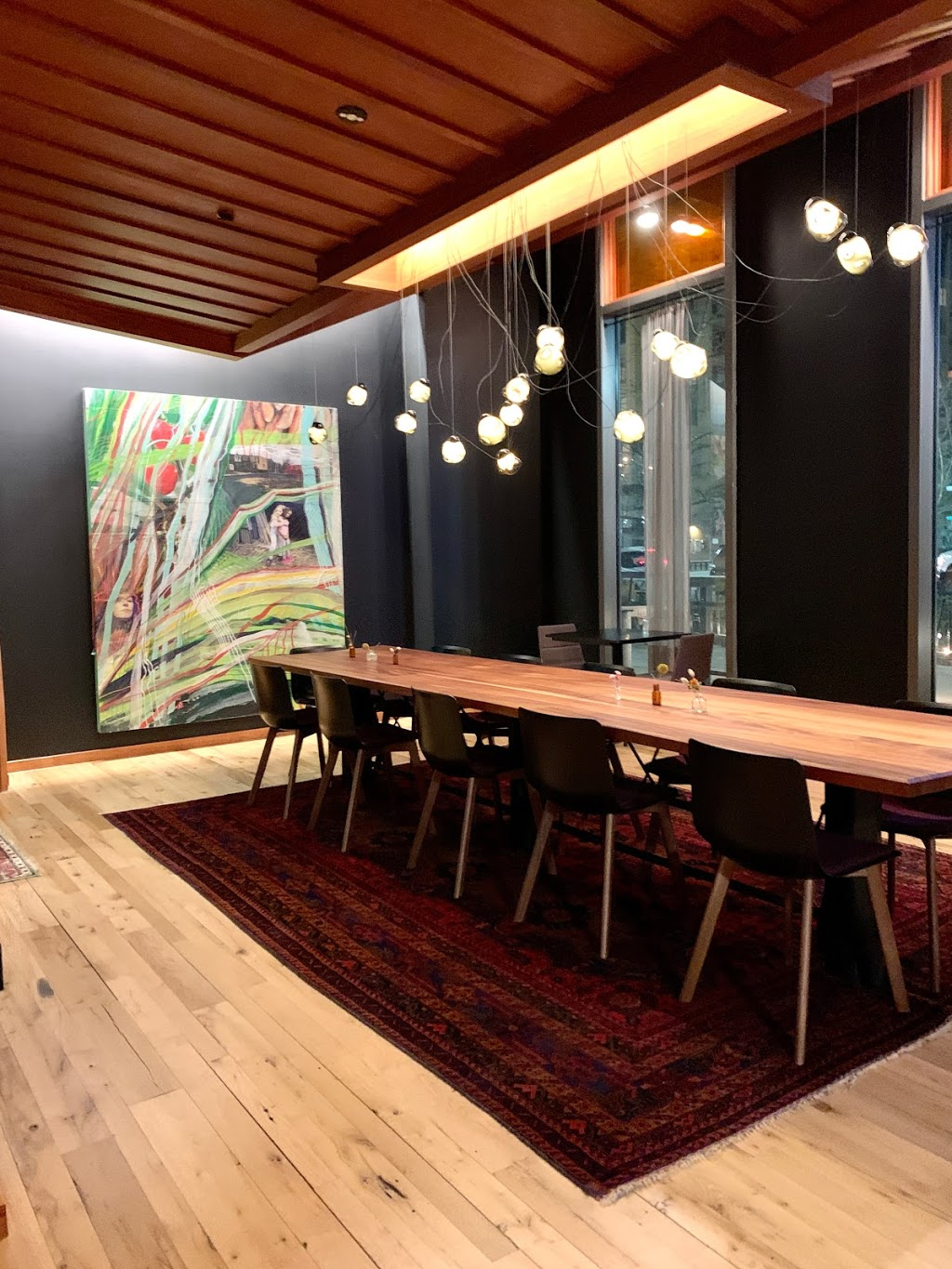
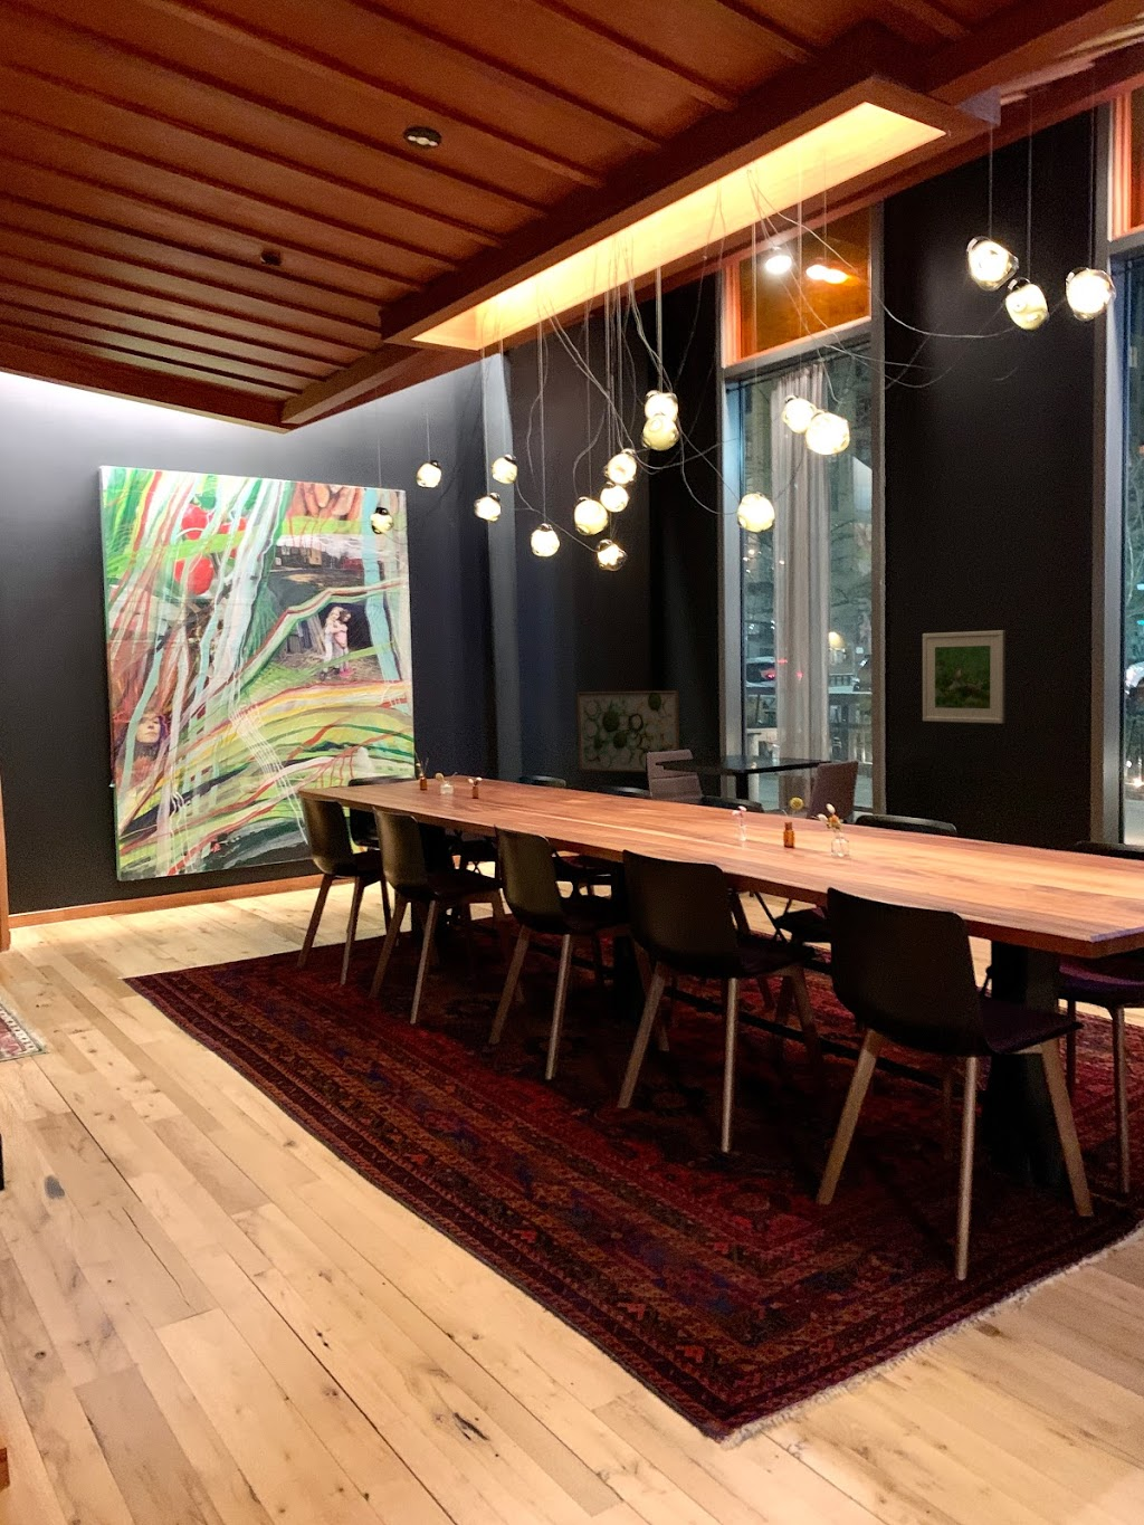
+ wall art (627, 731)
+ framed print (961, 677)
